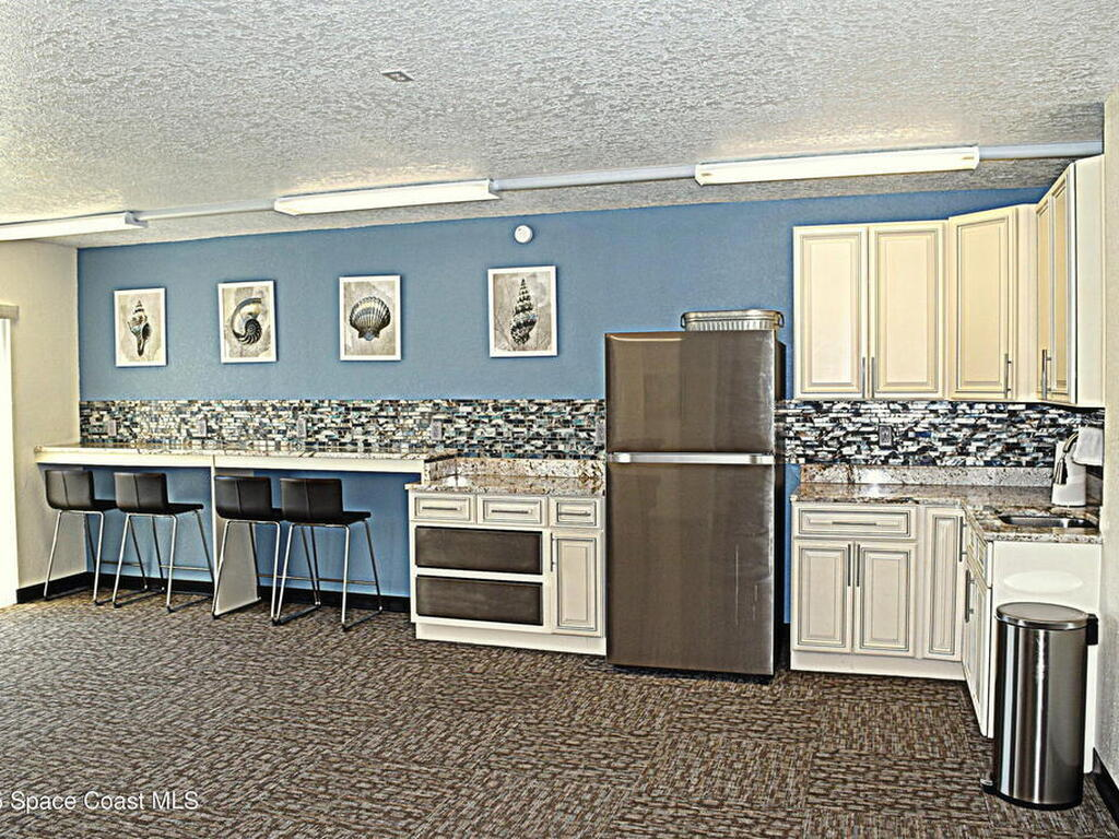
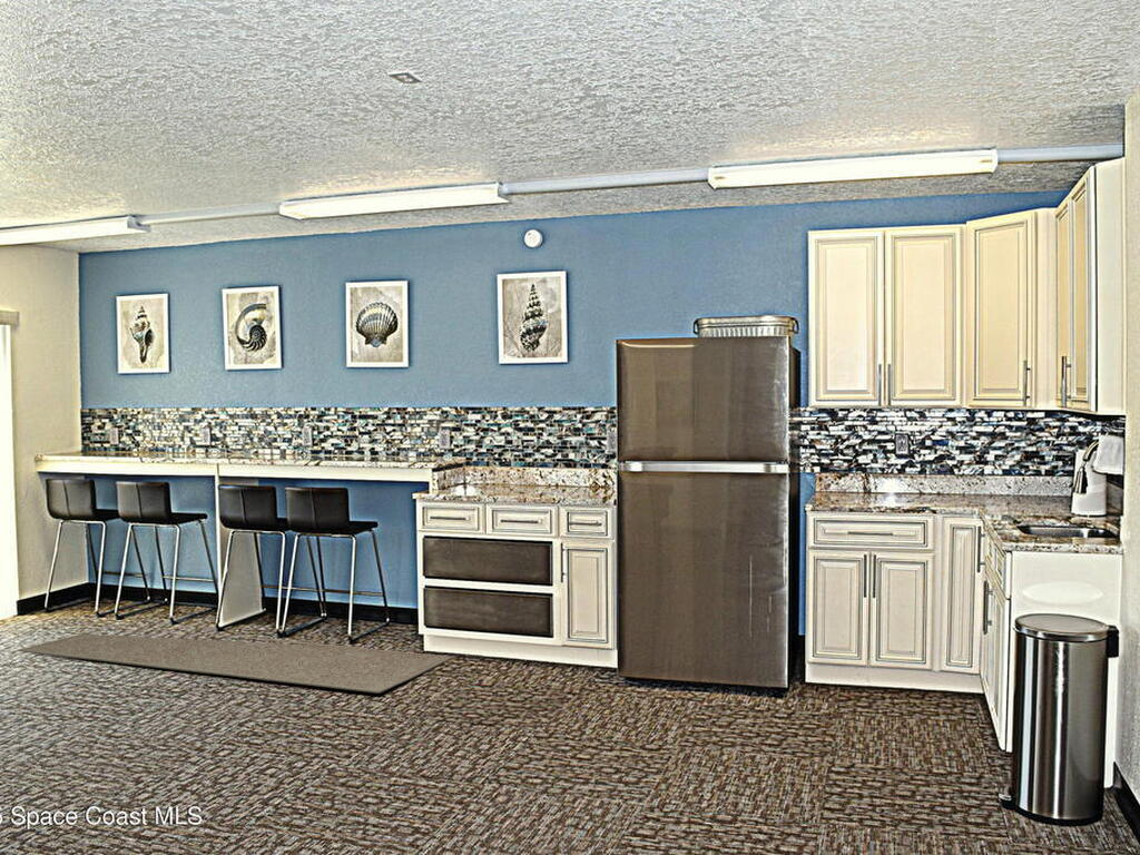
+ rug (232, 653)
